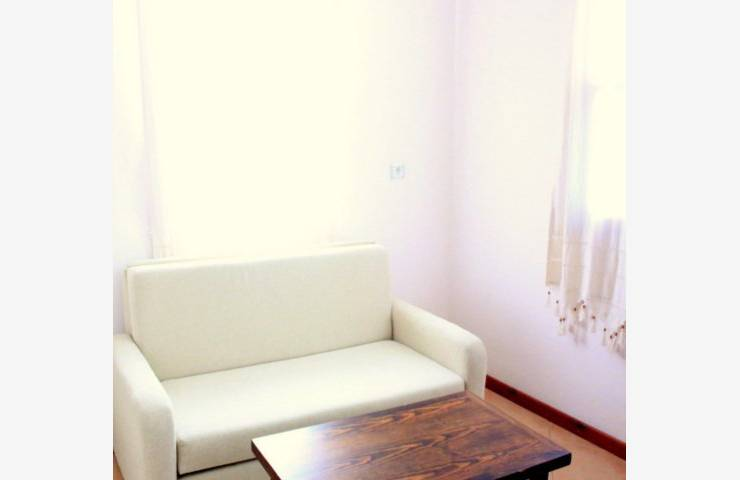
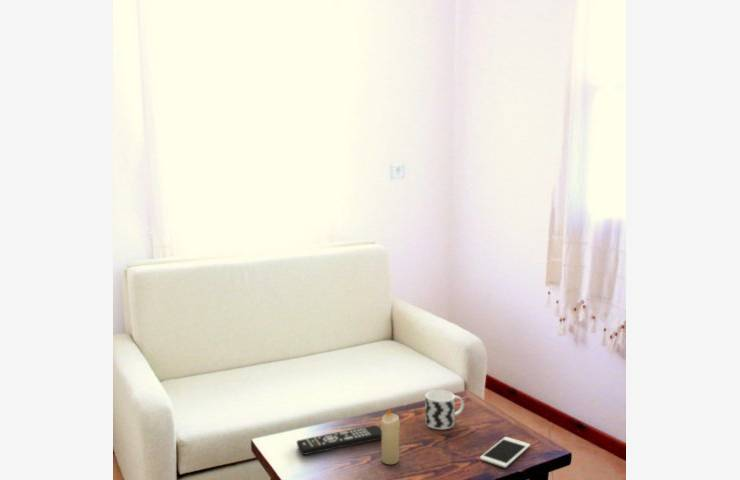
+ cell phone (505, 451)
+ candle (390, 434)
+ cup (444, 409)
+ remote control (341, 440)
